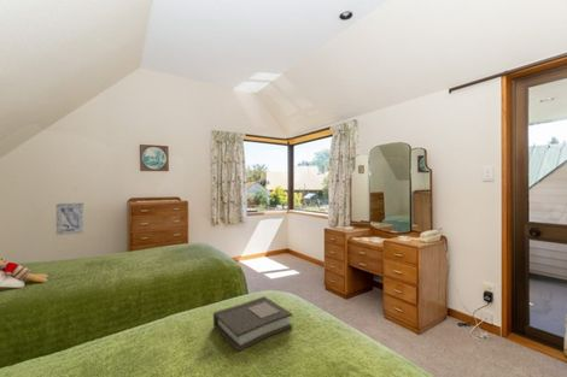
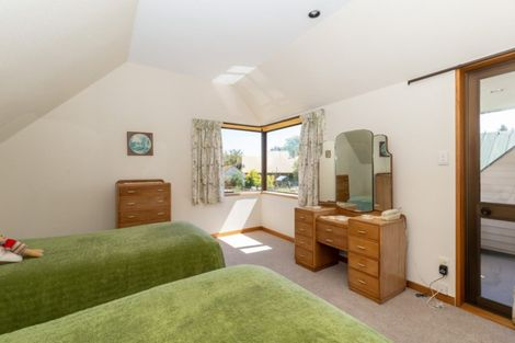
- book (252, 319)
- wall art (70, 218)
